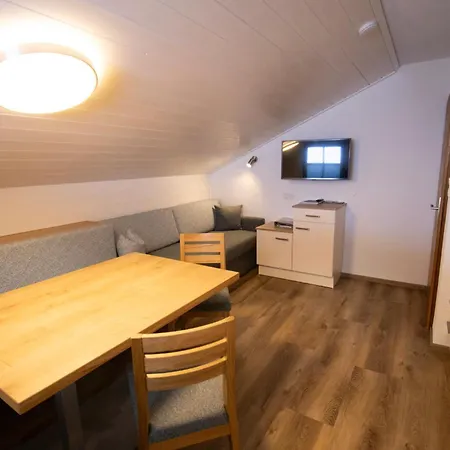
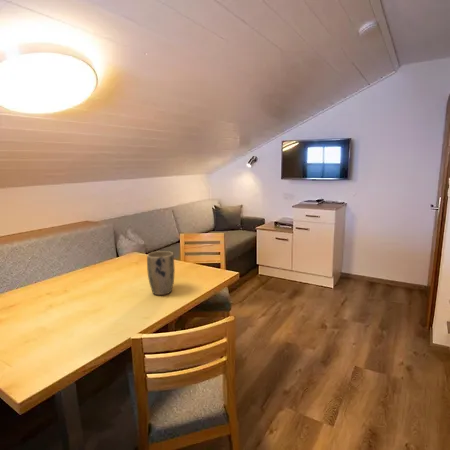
+ plant pot (161, 273)
